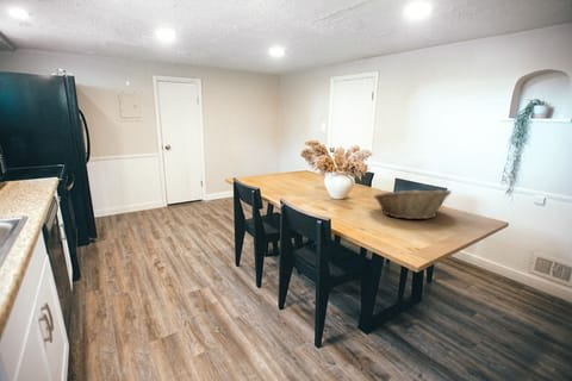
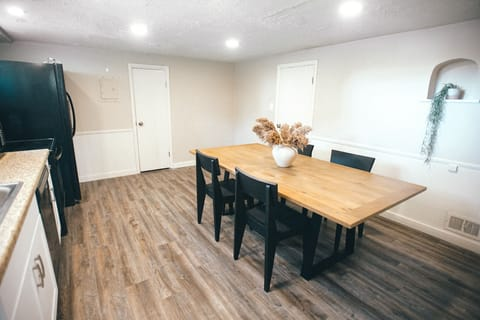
- fruit basket (410, 200)
